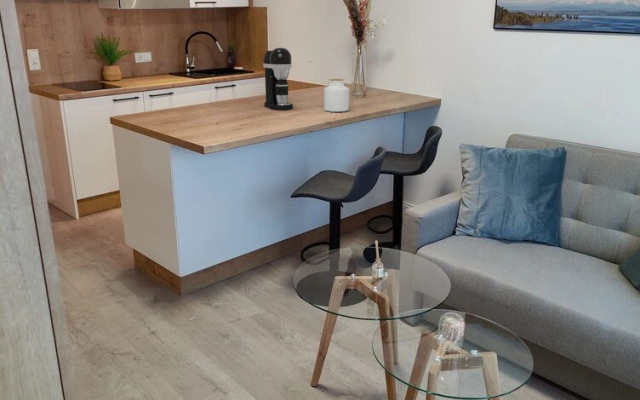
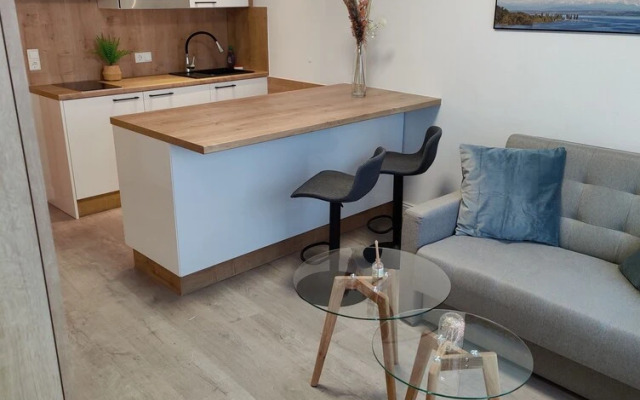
- jar (335, 94)
- coffee maker (277, 77)
